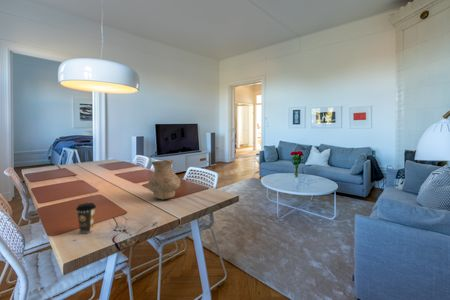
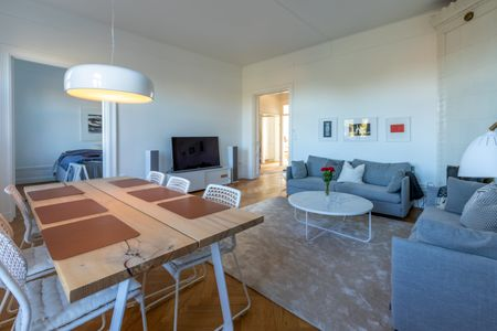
- coffee cup (86, 217)
- vase (164, 178)
